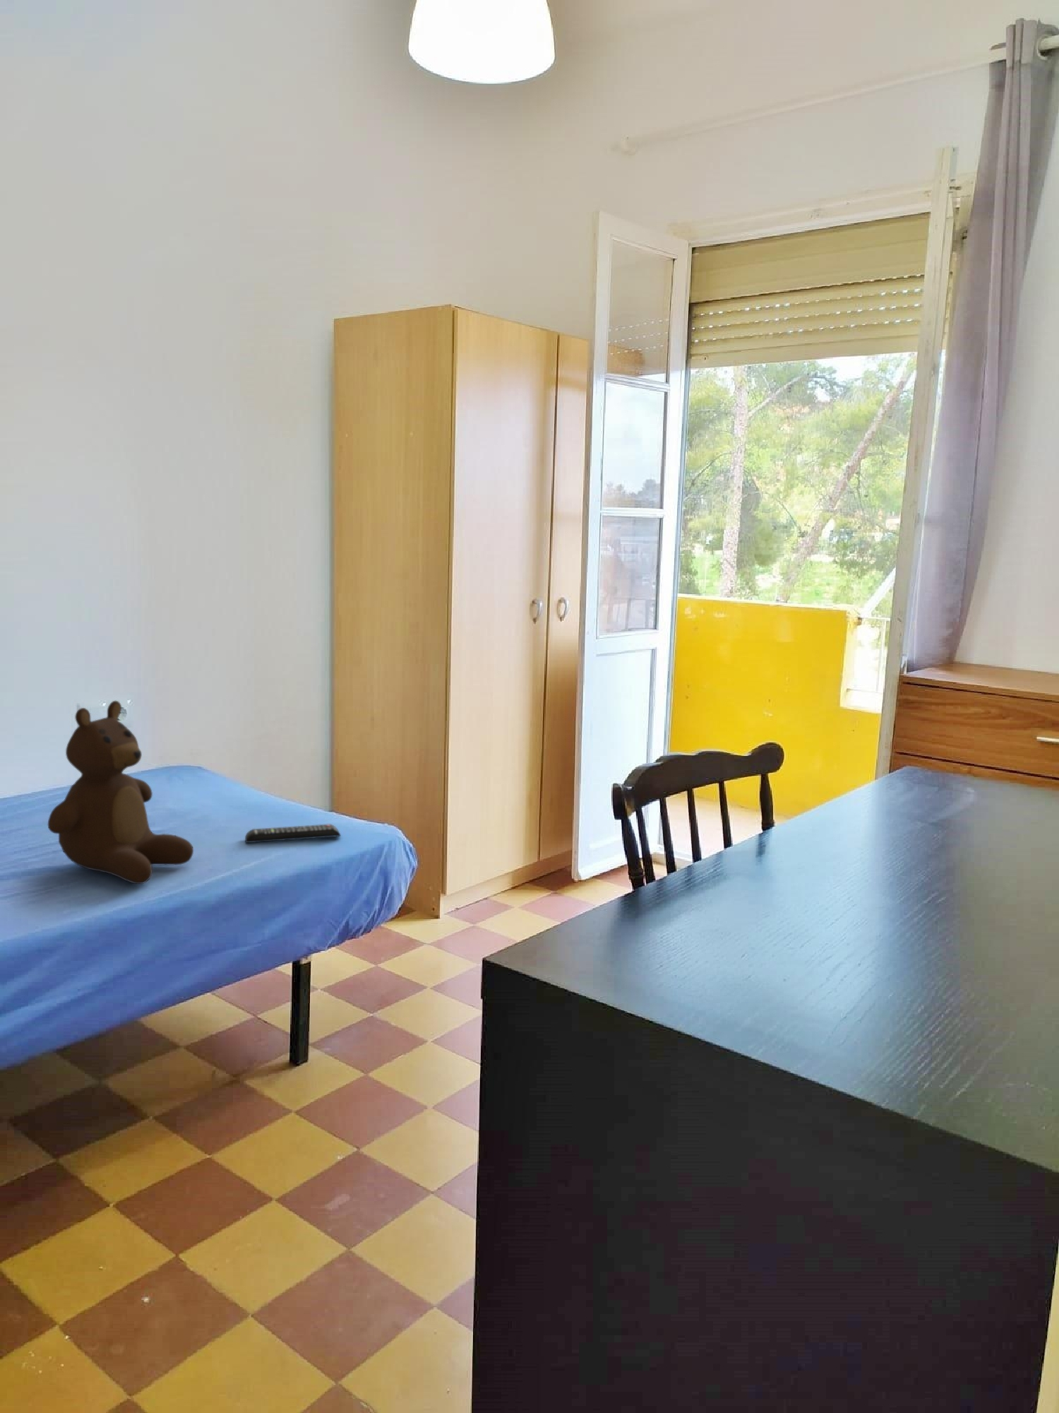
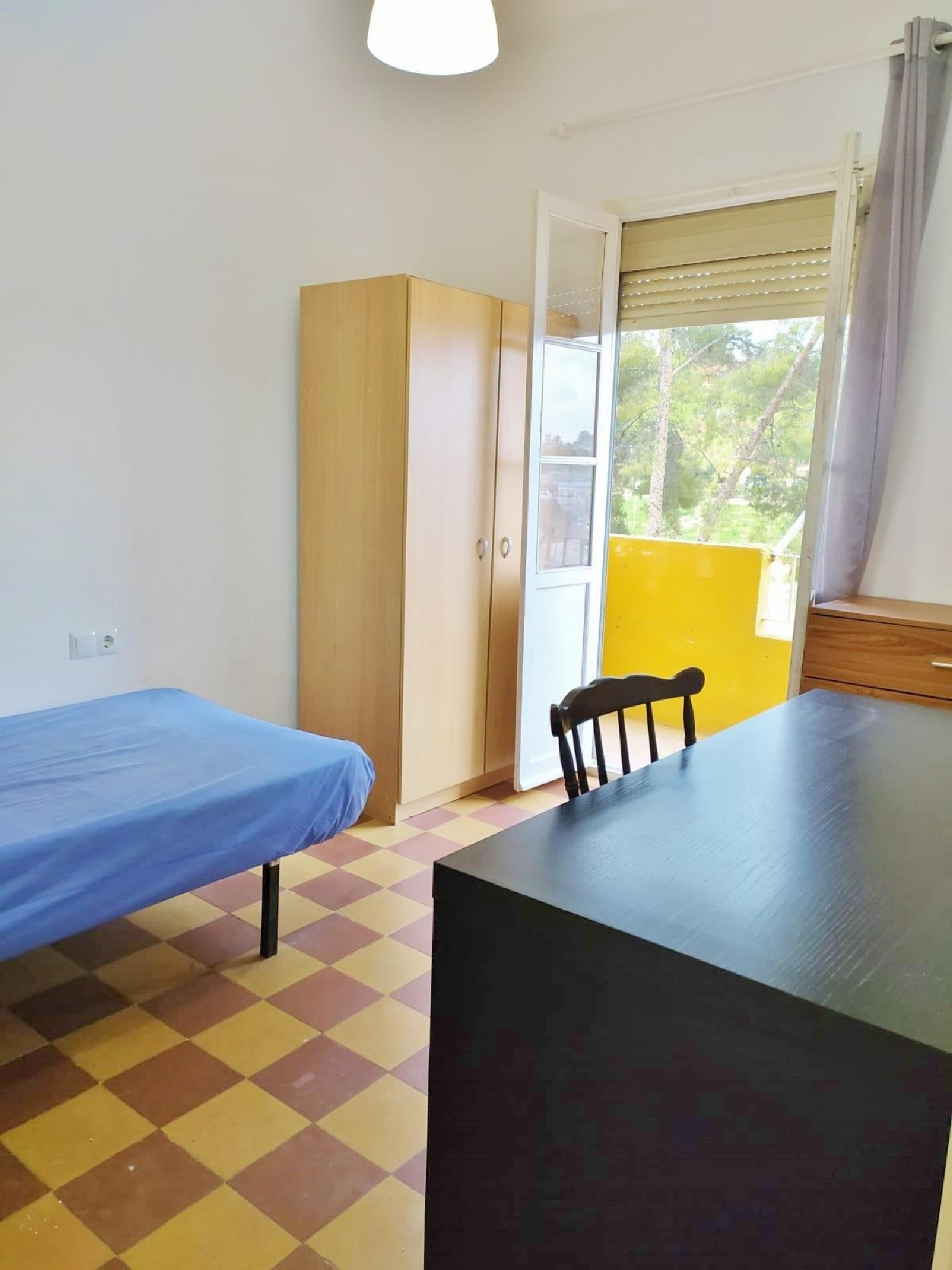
- remote control (293, 833)
- teddy bear (122, 789)
